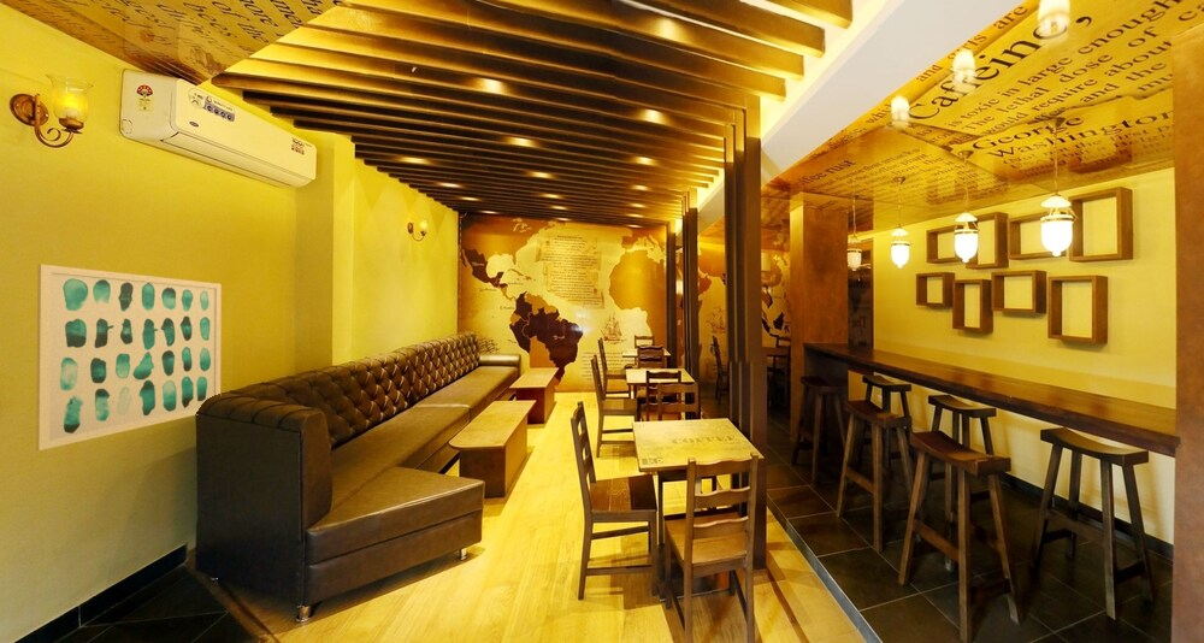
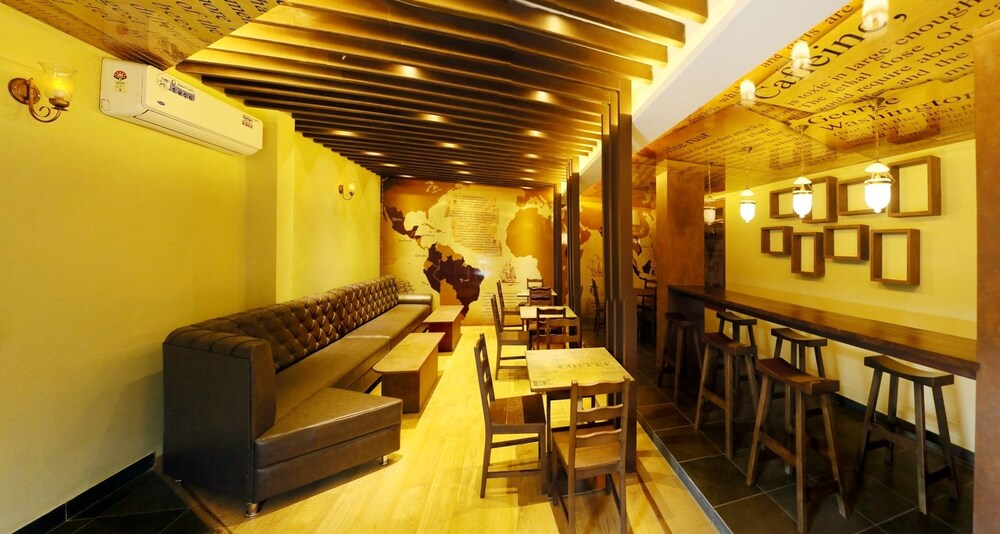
- wall art (147, 350)
